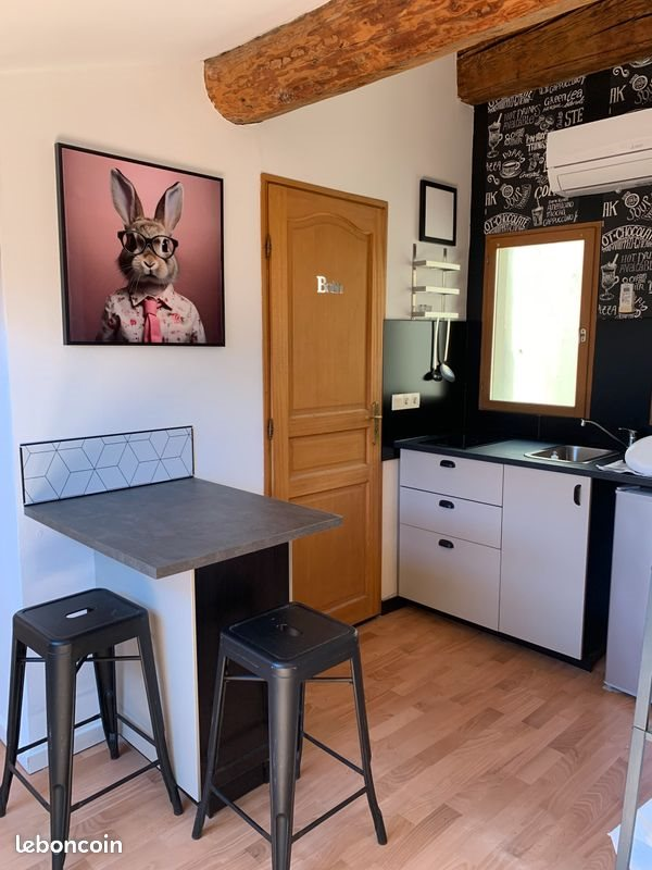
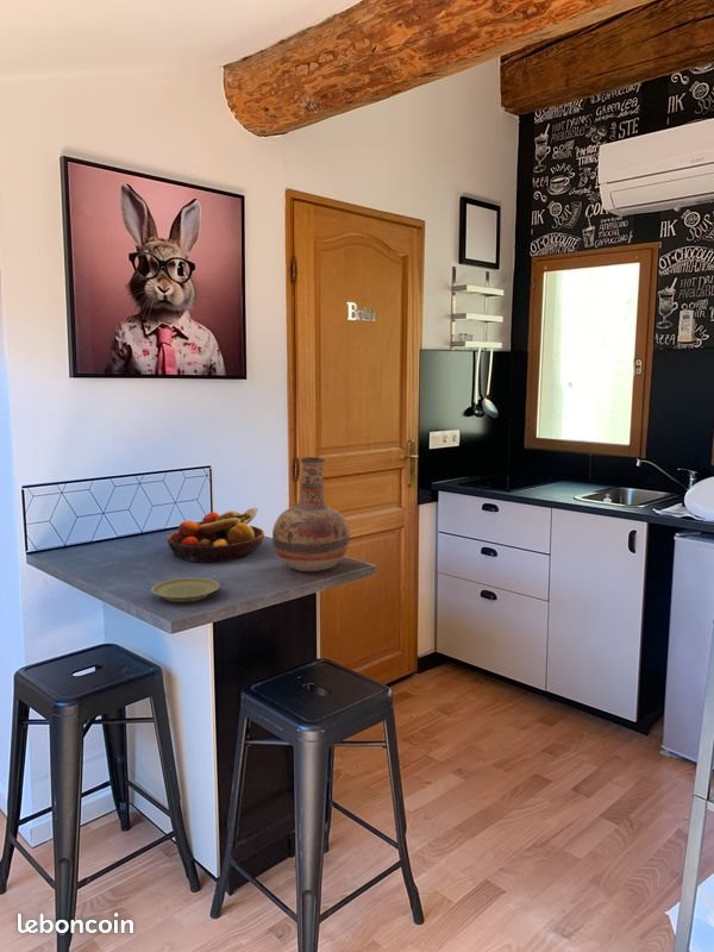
+ vase (311, 513)
+ fruit bowl (217, 531)
+ plate (186, 590)
